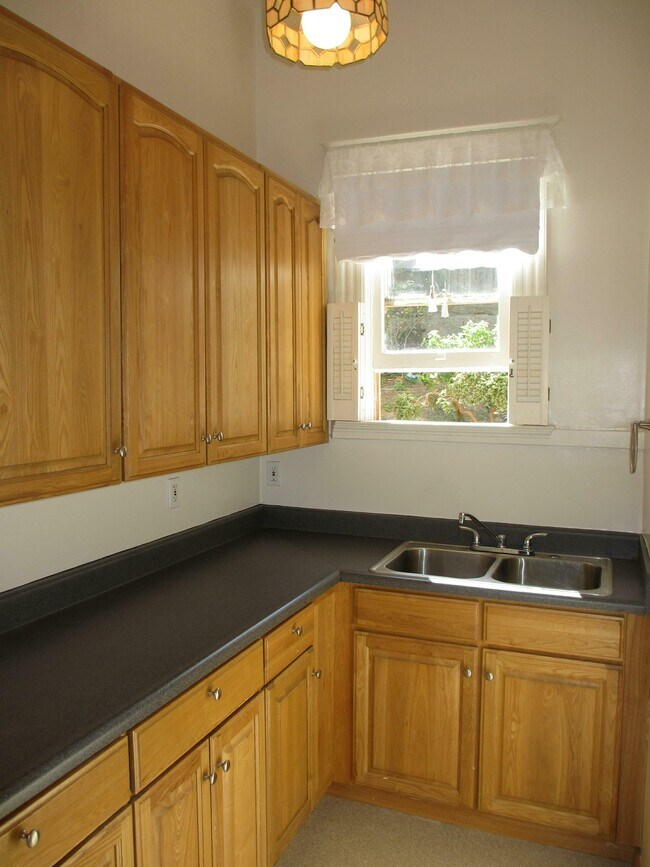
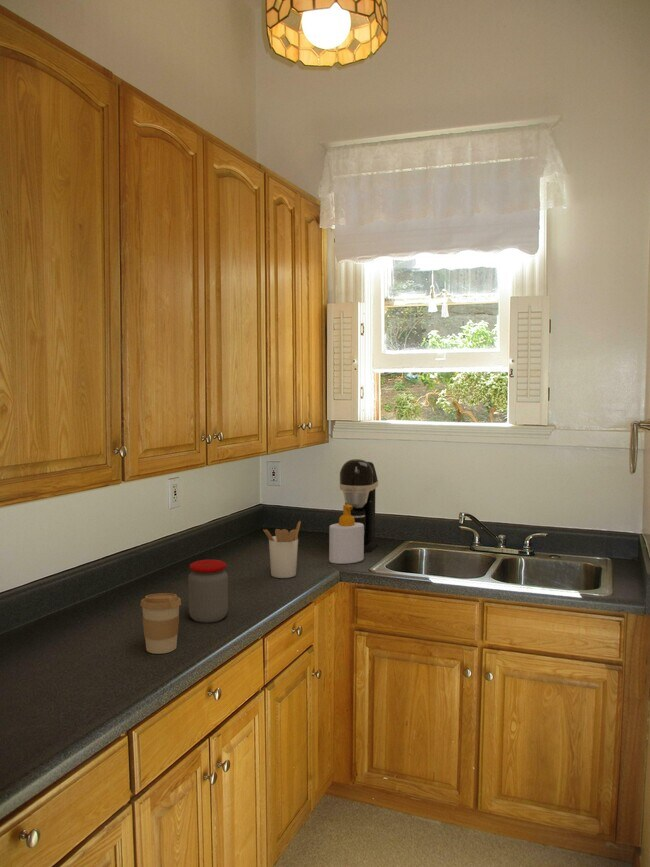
+ coffee cup (161, 621)
+ soap bottle (346, 533)
+ coffee maker (358, 502)
+ utensil holder (284, 549)
+ jar (208, 590)
